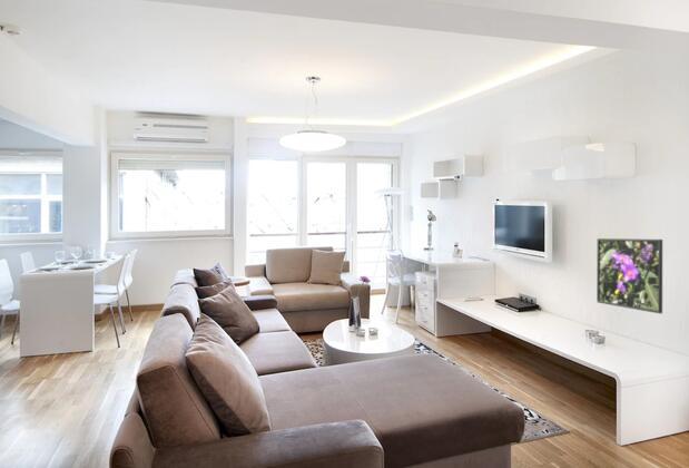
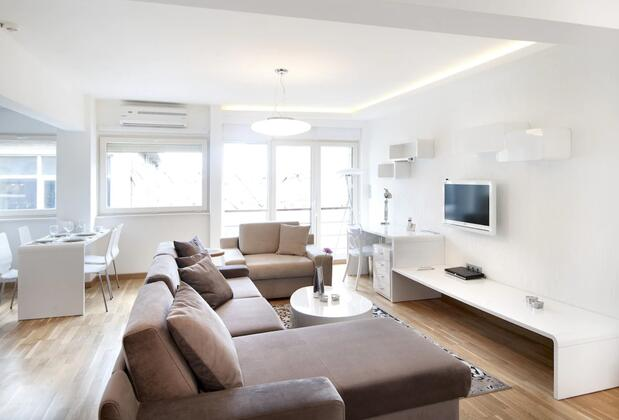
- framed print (627, 273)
